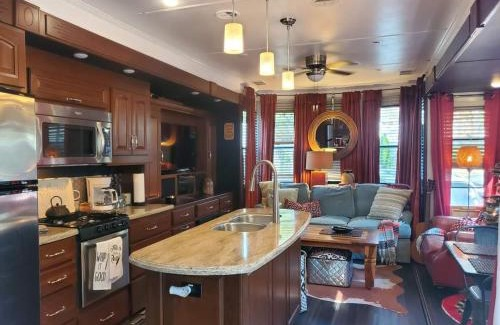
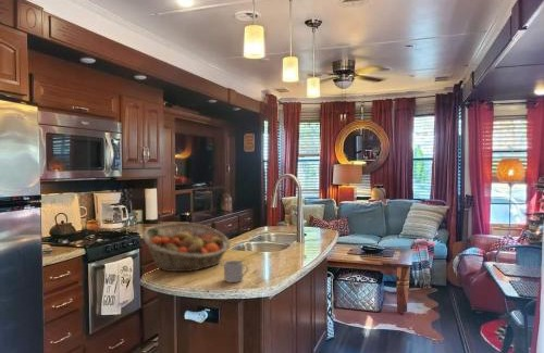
+ mug (236, 272)
+ fruit basket (187, 244)
